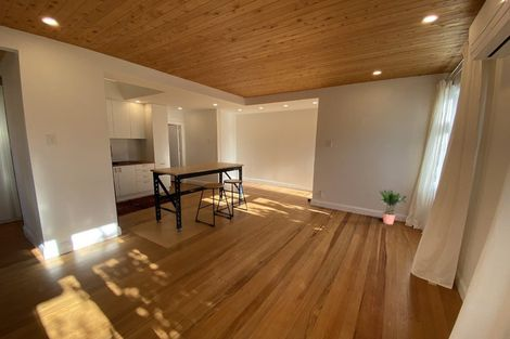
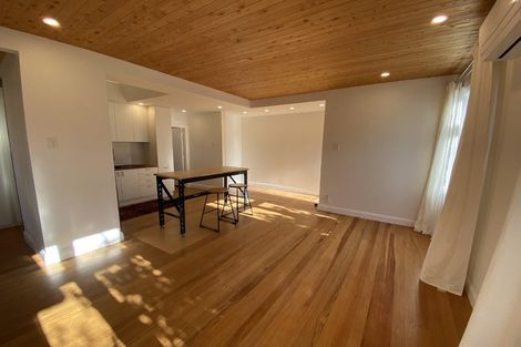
- potted plant (392, 206)
